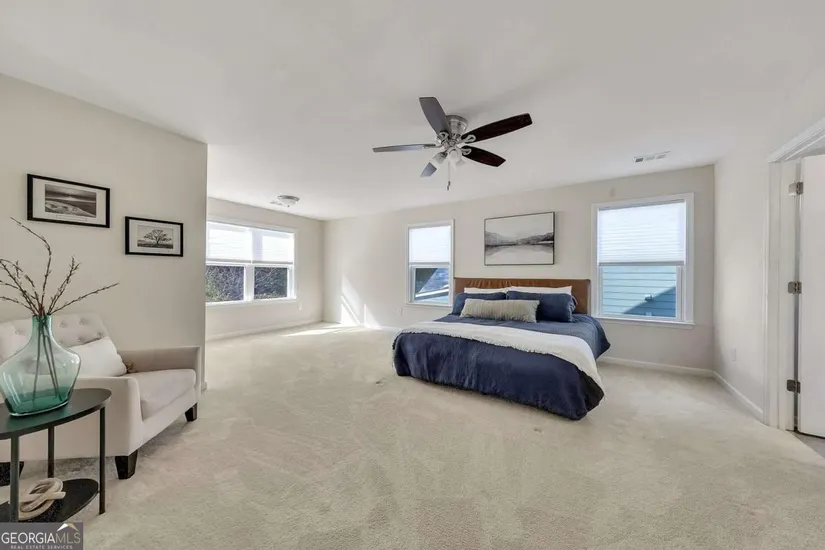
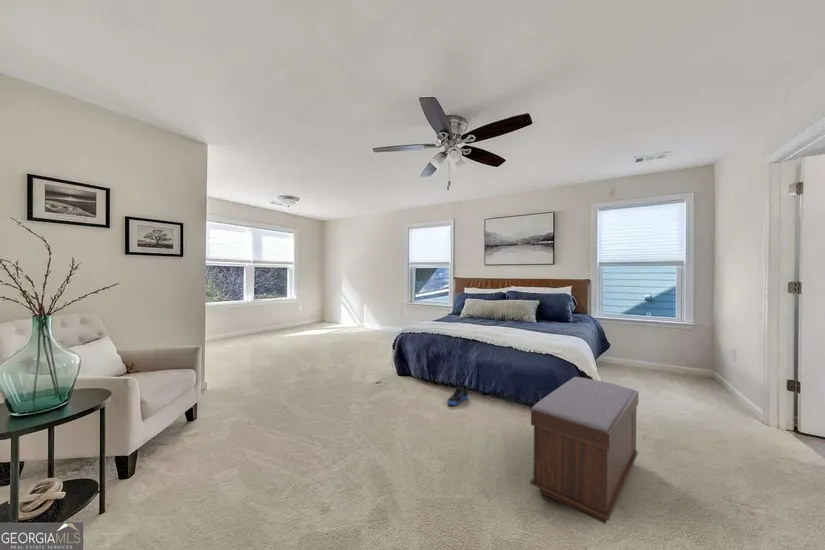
+ bench (587, 435)
+ sneaker (457, 394)
